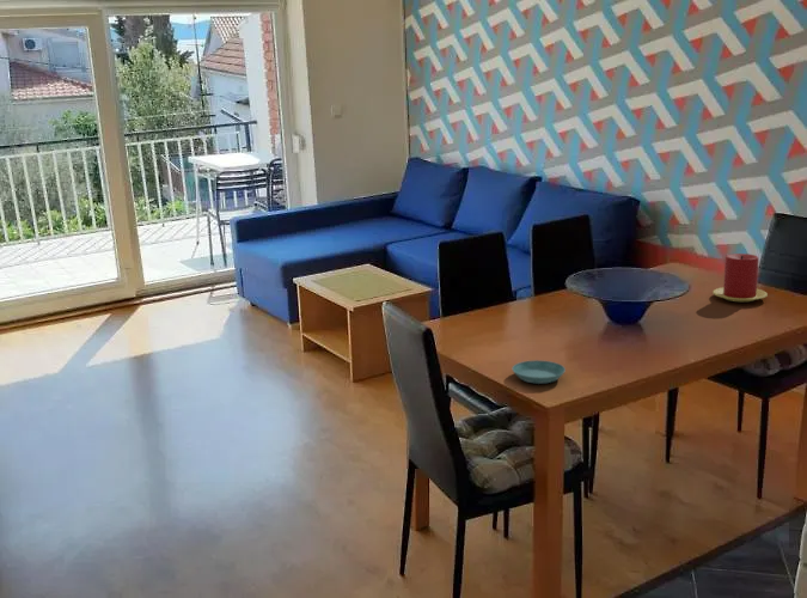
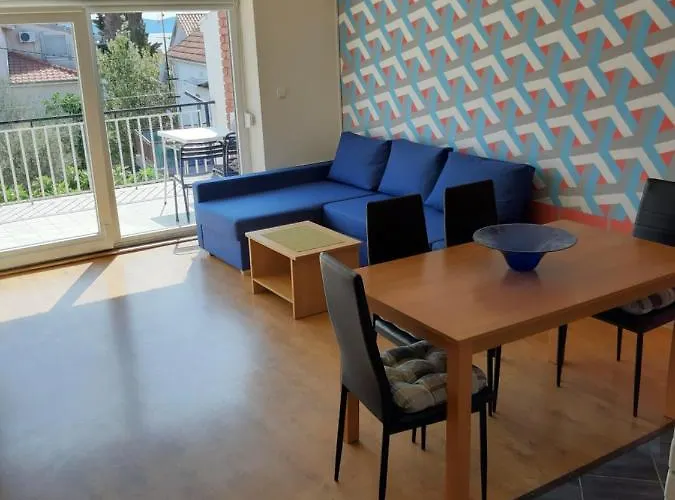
- candle (740, 276)
- saucer (538, 372)
